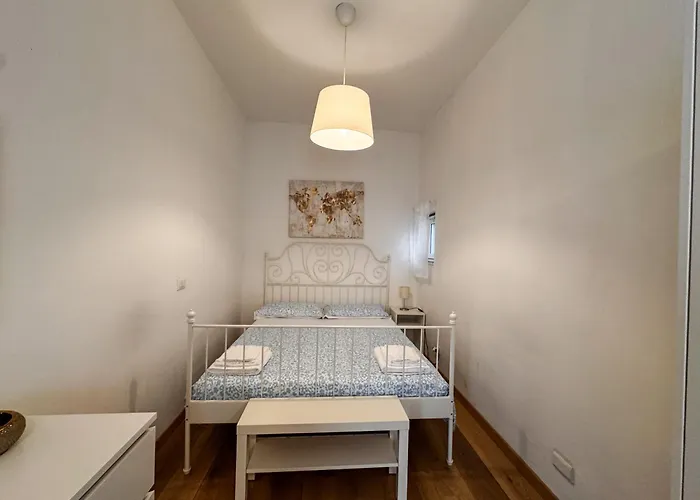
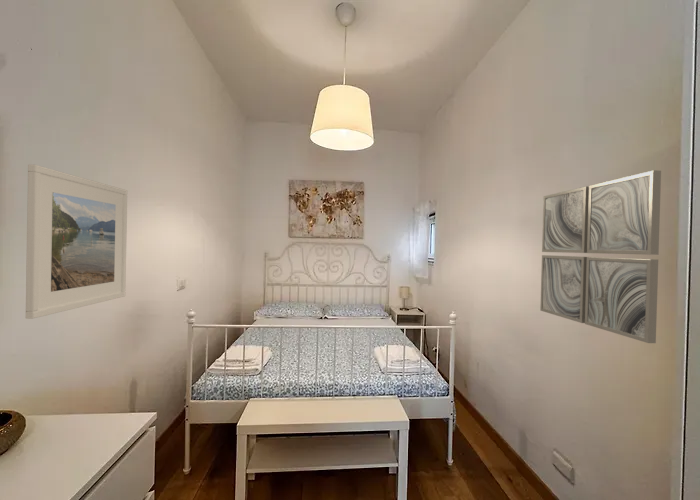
+ wall art (588, 252)
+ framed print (85, 242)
